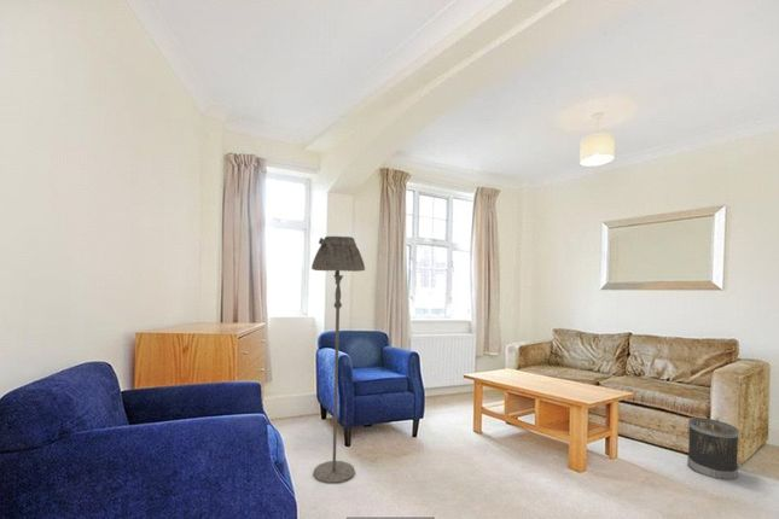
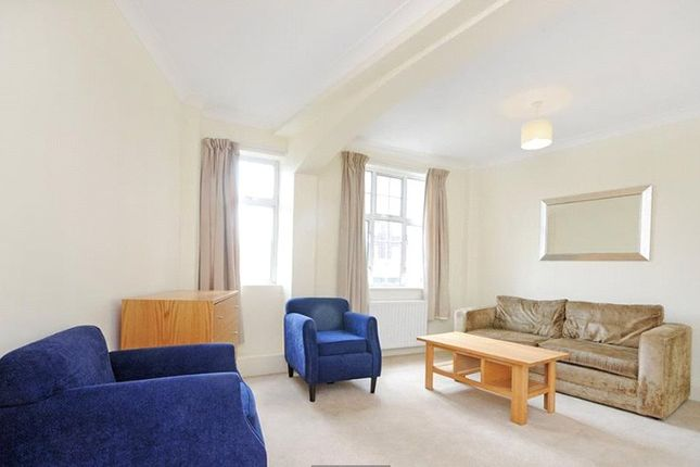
- wastebasket (711, 448)
- floor lamp (336, 355)
